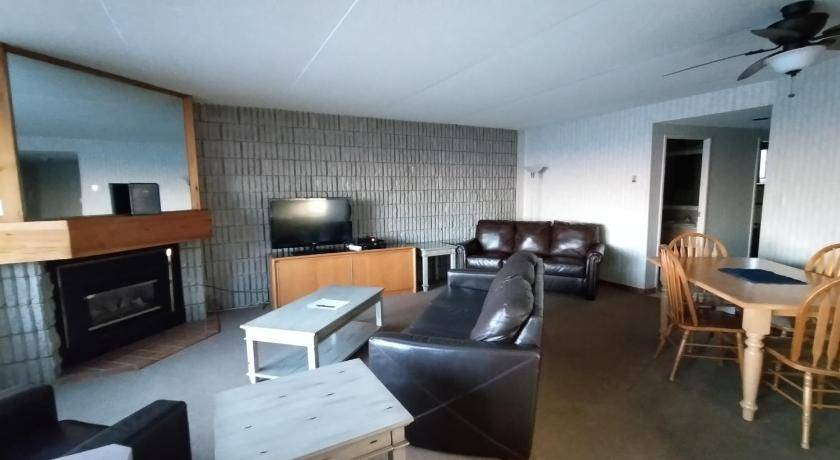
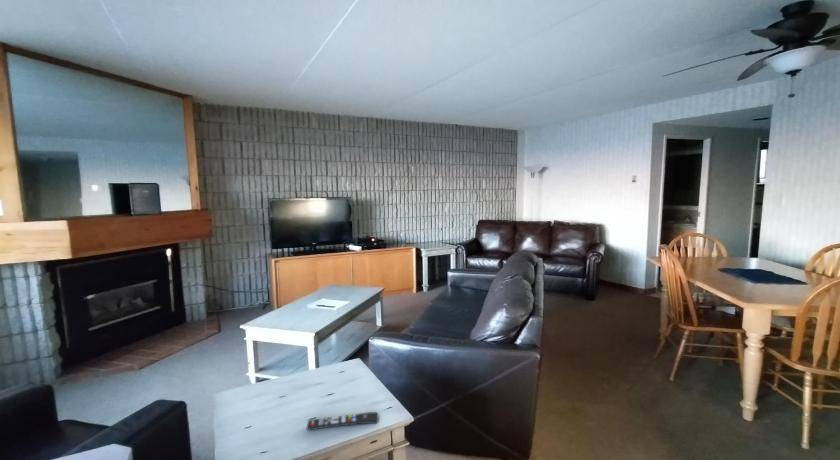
+ remote control (343, 421)
